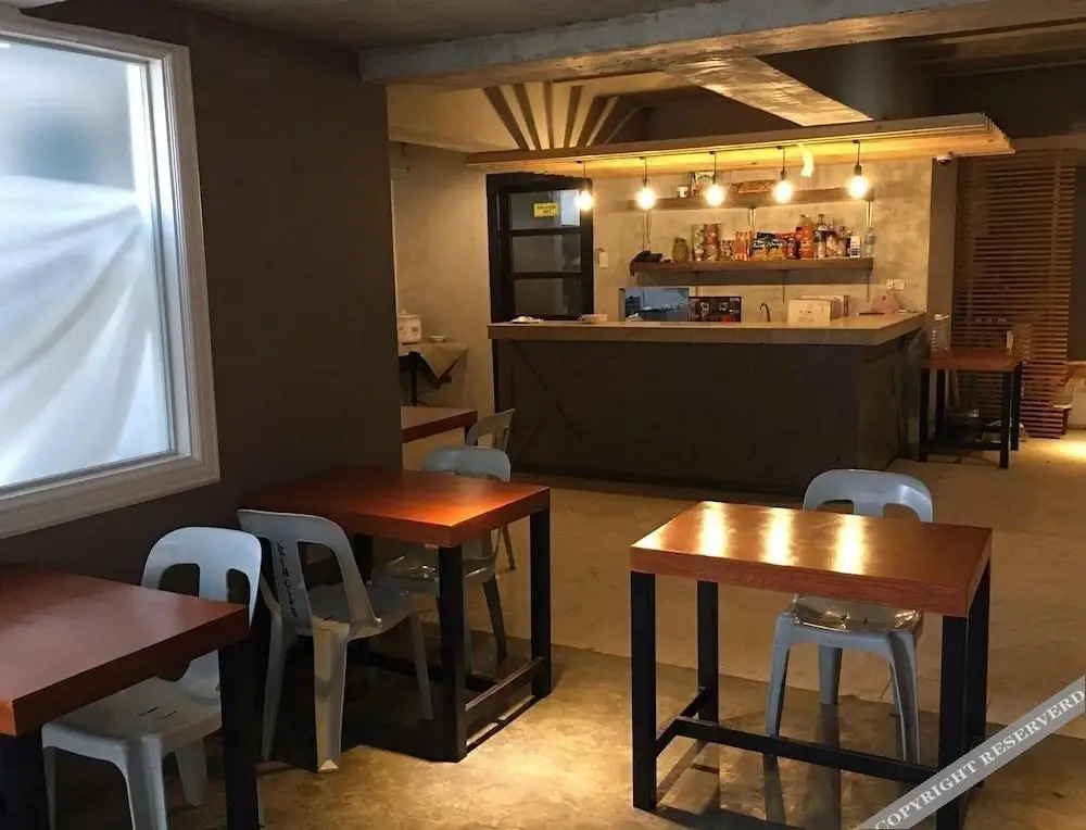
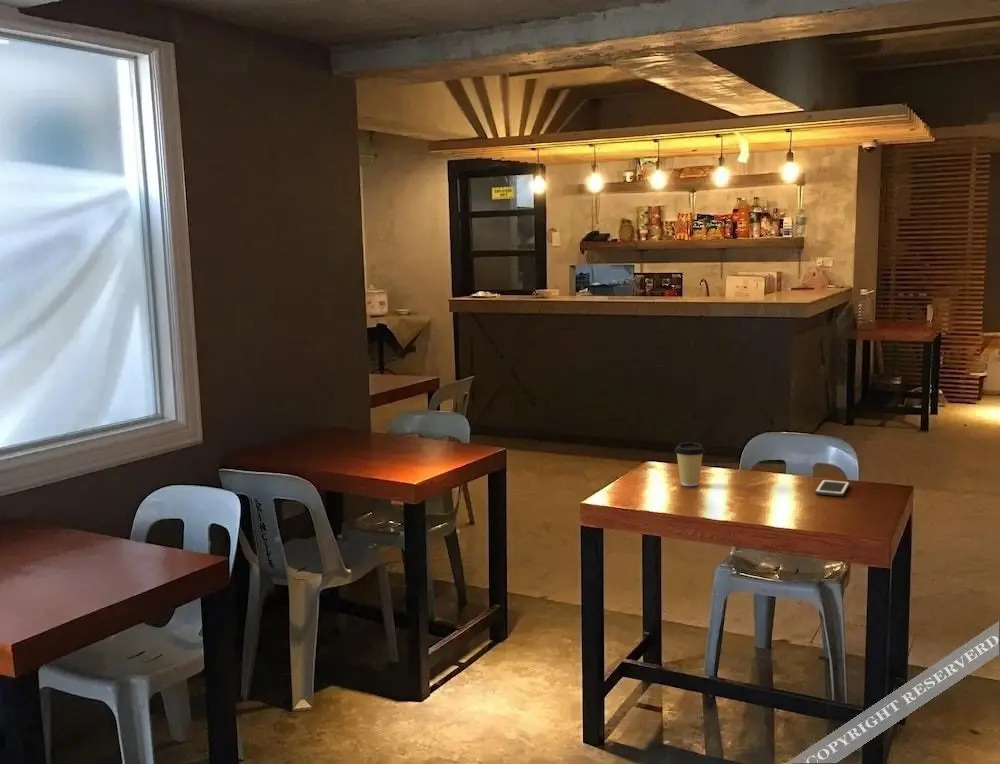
+ cell phone (832, 487)
+ coffee cup (689, 464)
